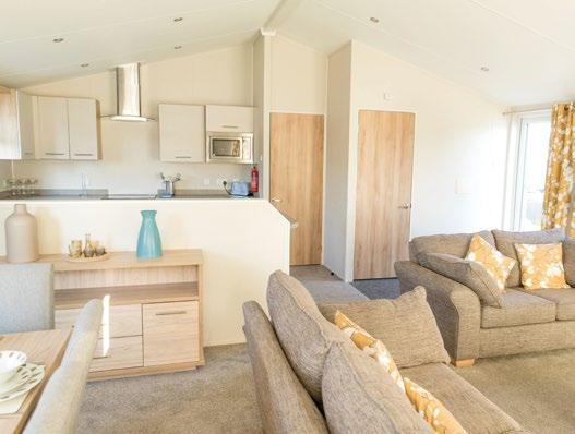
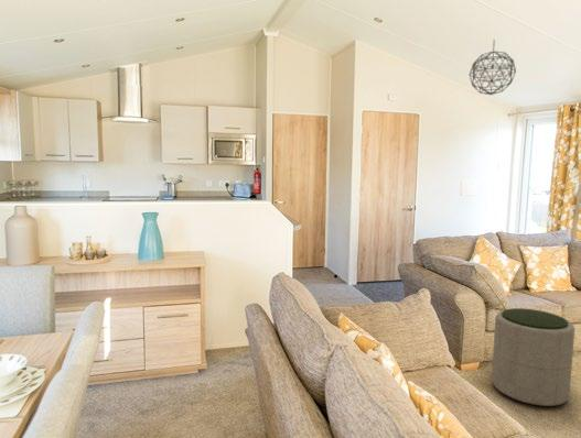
+ pendant light (492, 67)
+ ottoman (530, 354)
